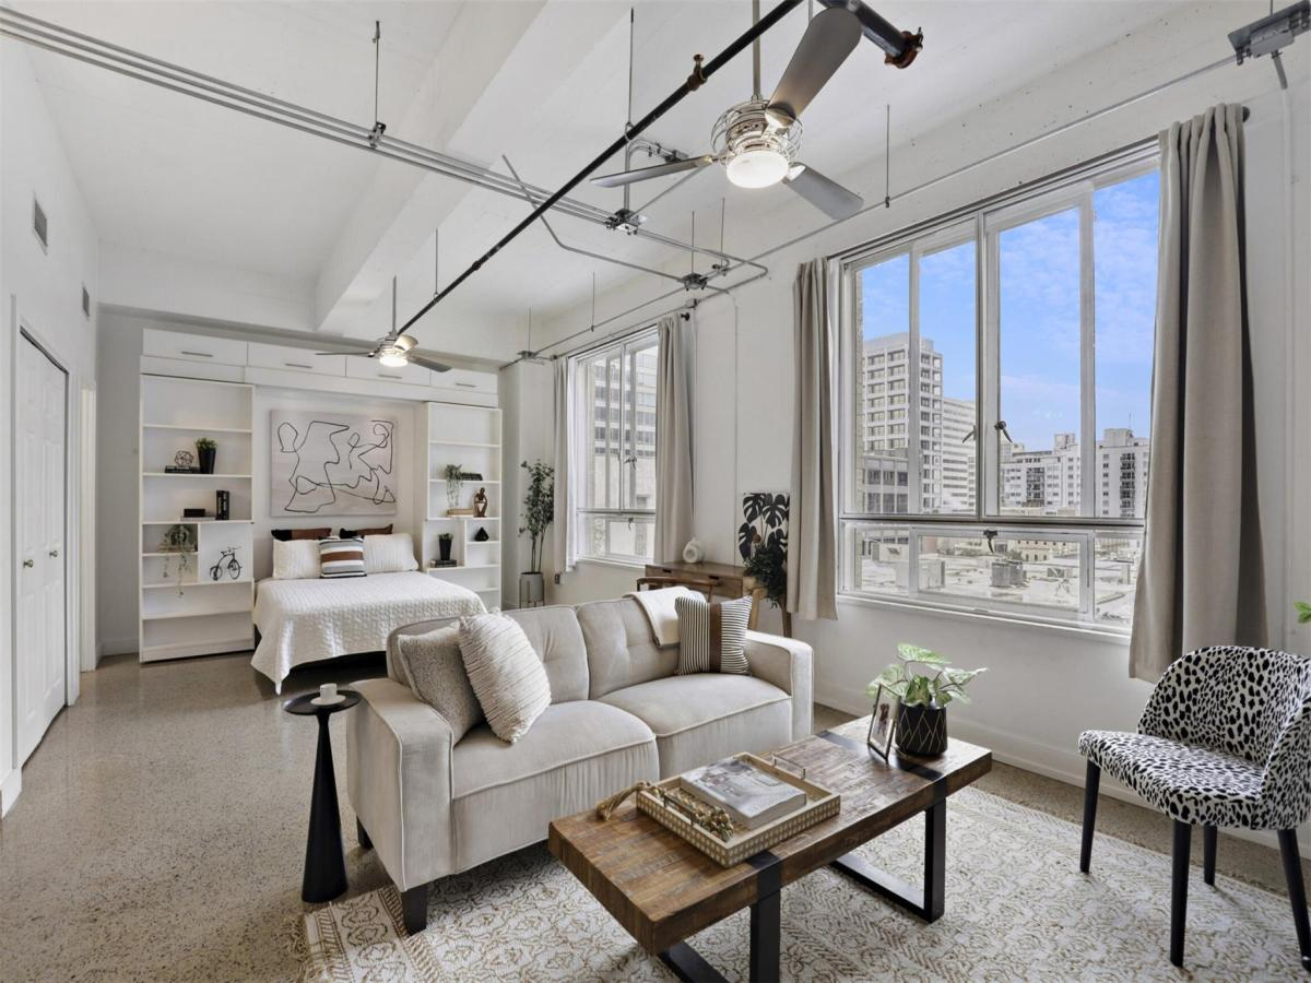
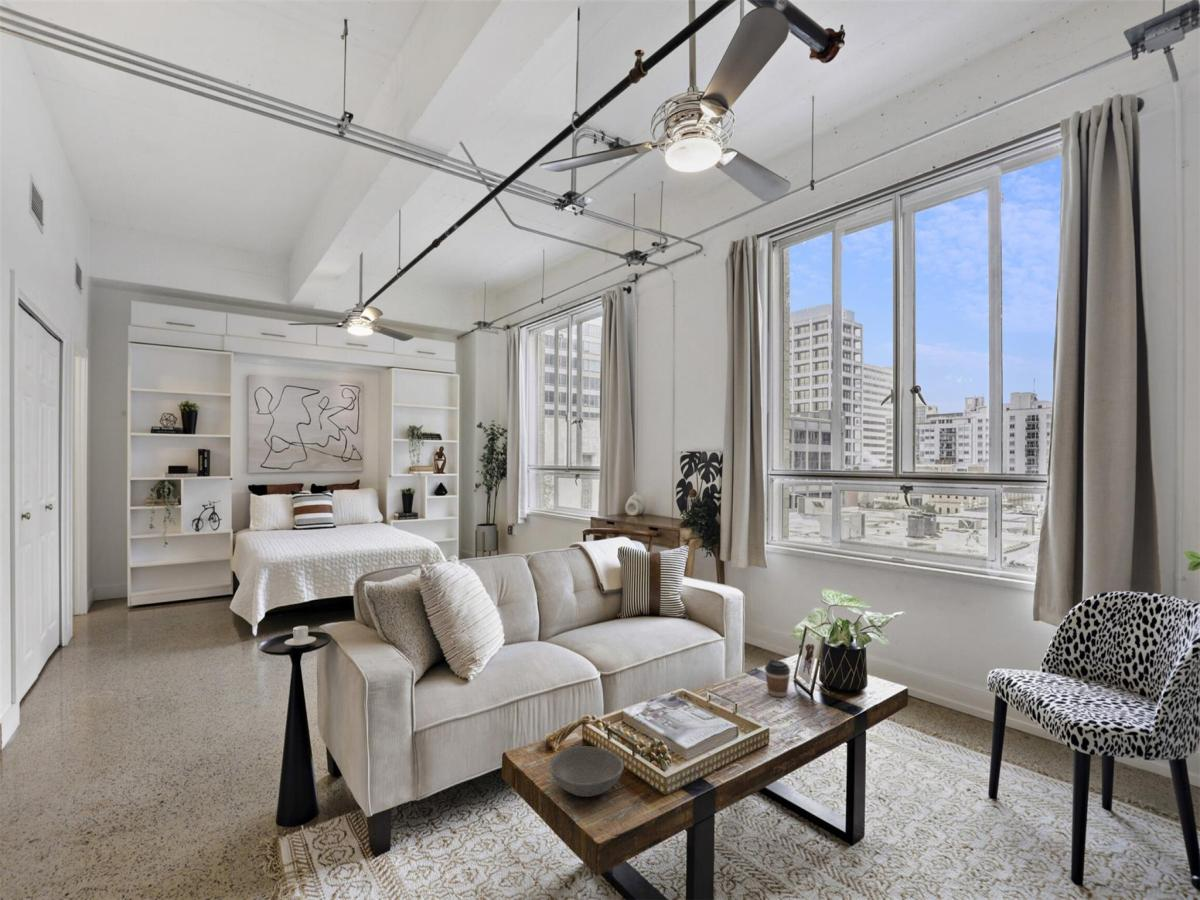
+ coffee cup (777, 676)
+ soup bowl (586, 775)
